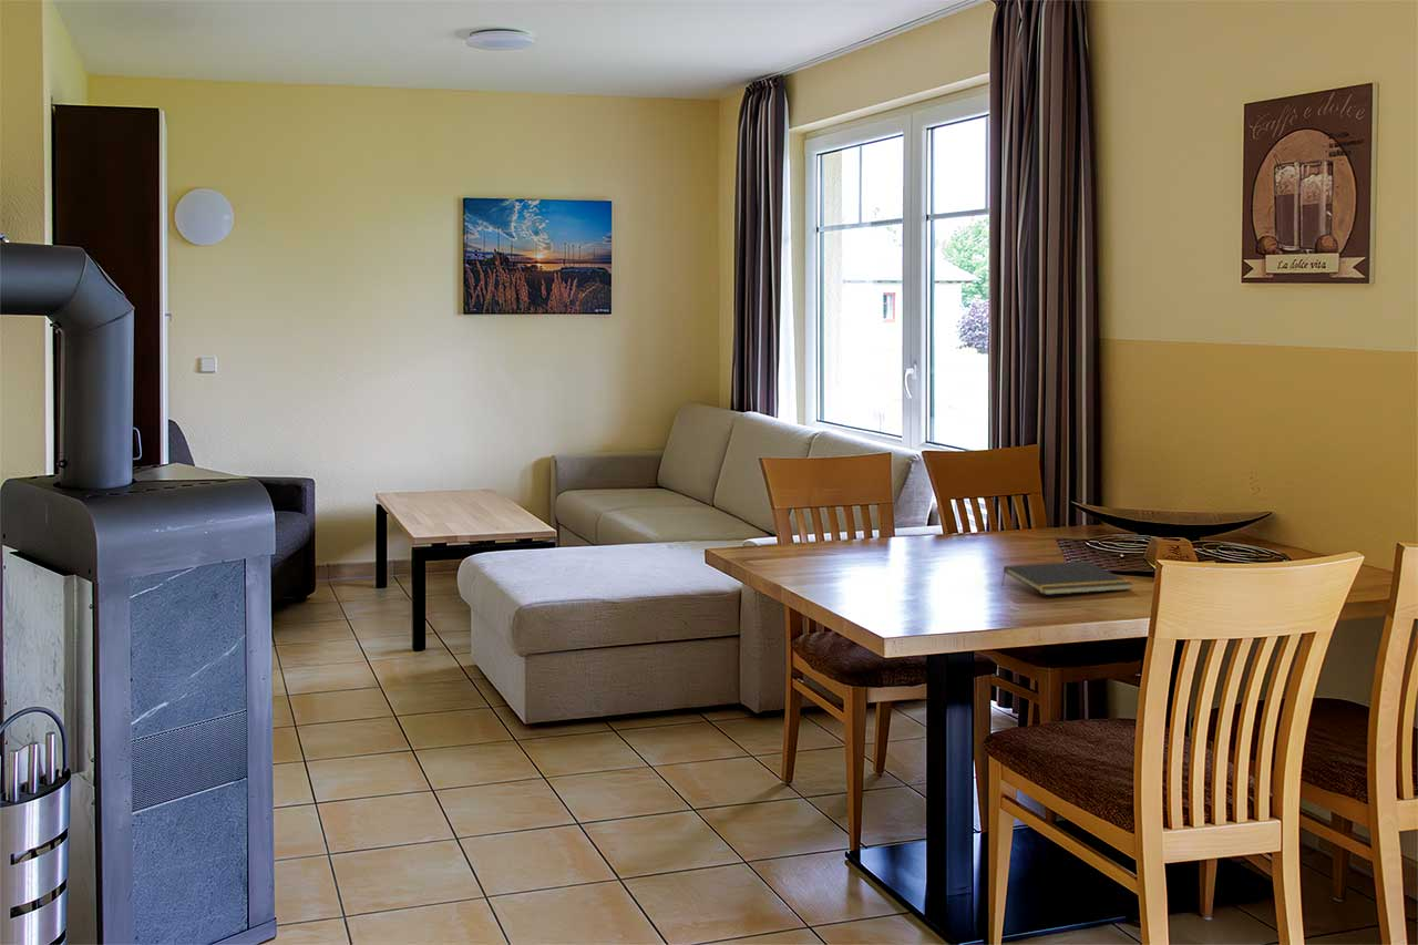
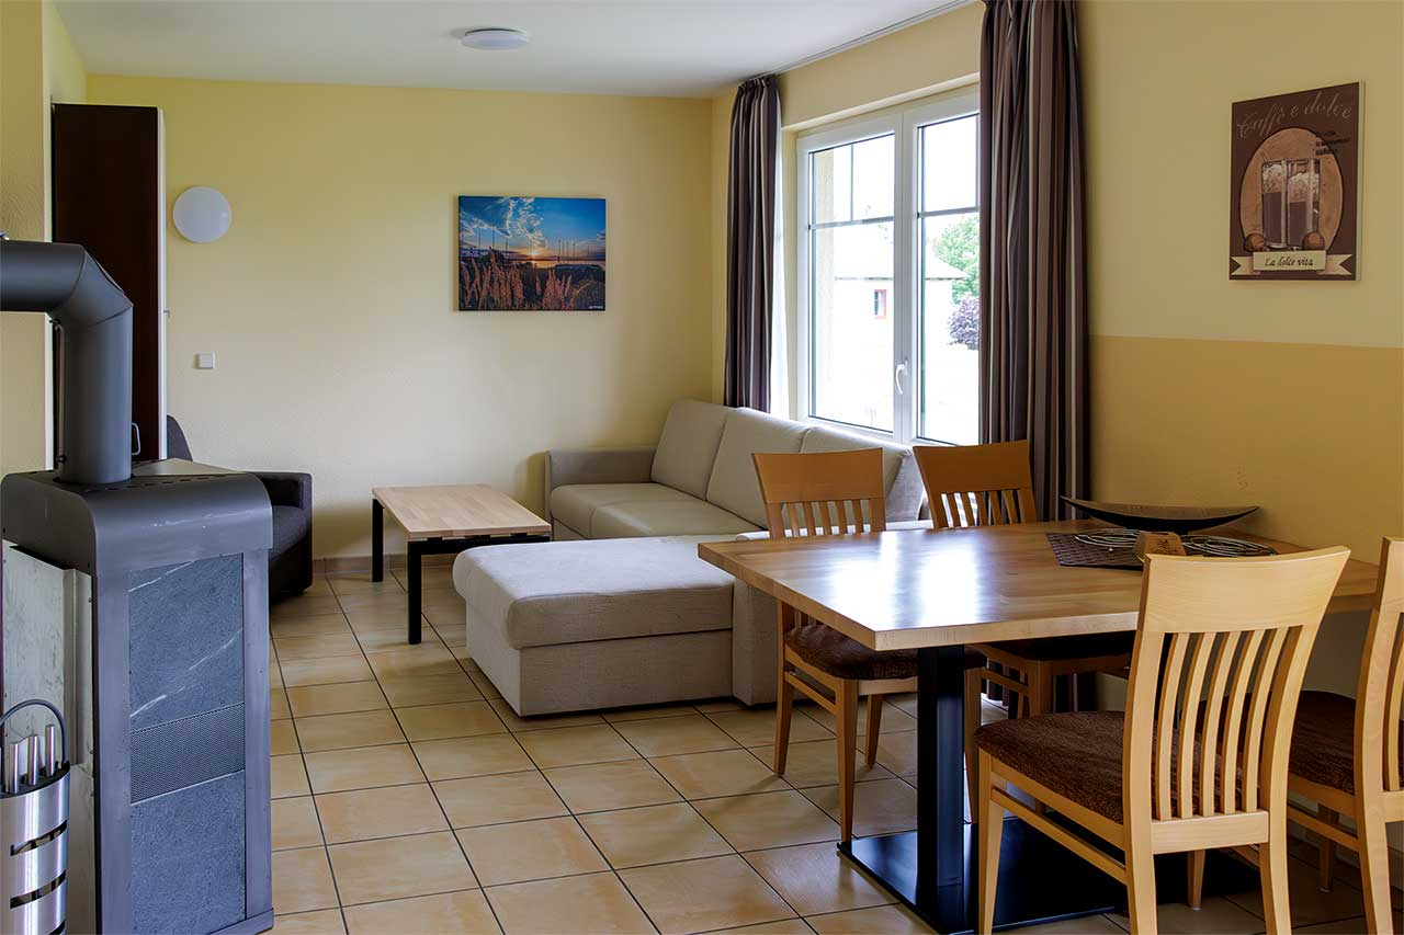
- notepad (1067, 577)
